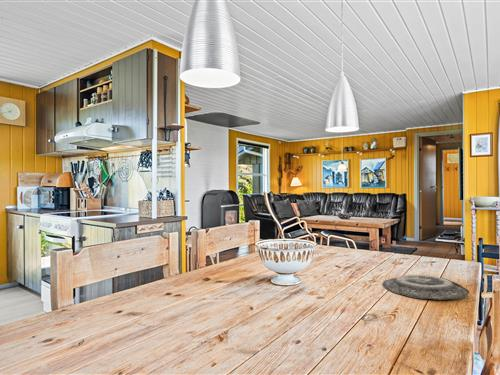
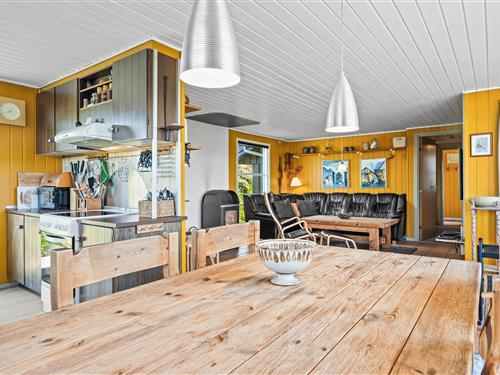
- plate (423, 283)
